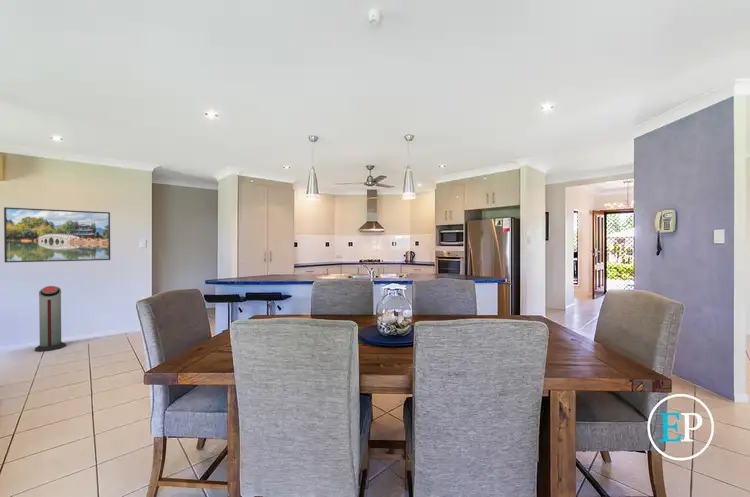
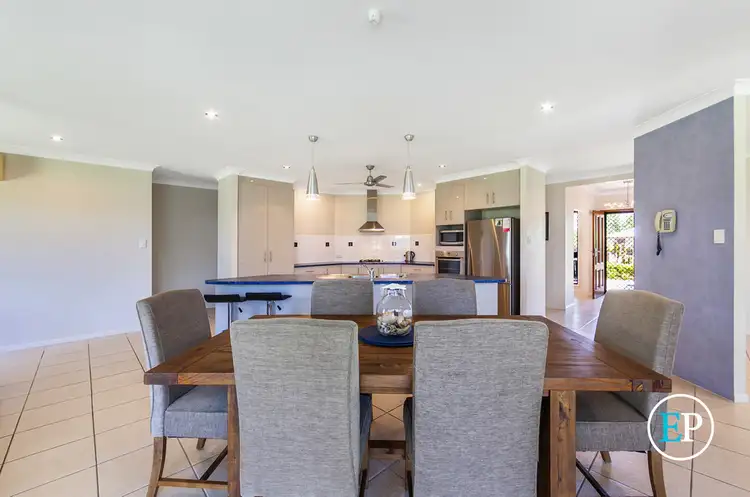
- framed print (61, 235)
- air purifier (50, 316)
